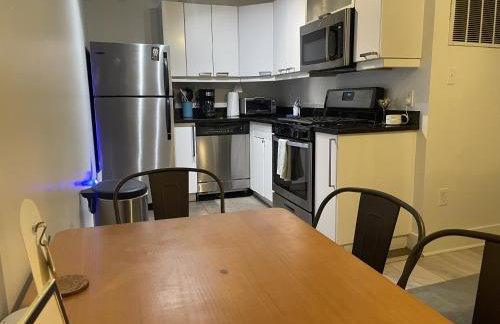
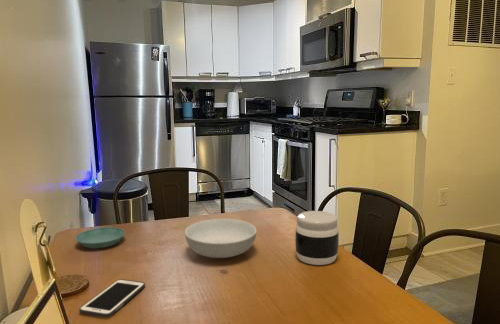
+ jar (316, 236)
+ saucer (101, 238)
+ cell phone (114, 296)
+ serving bowl (221, 240)
